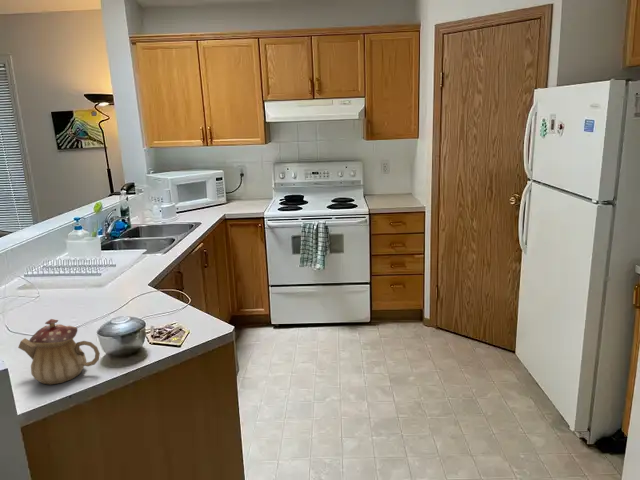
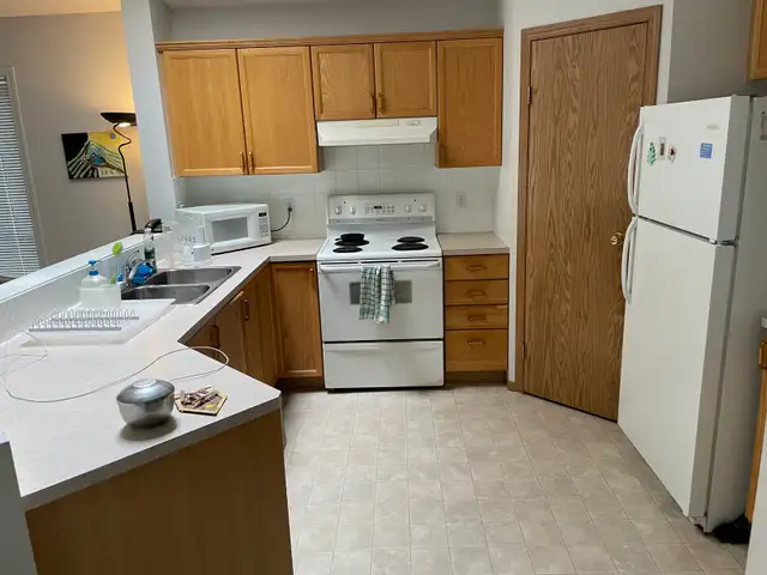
- teapot (59, 347)
